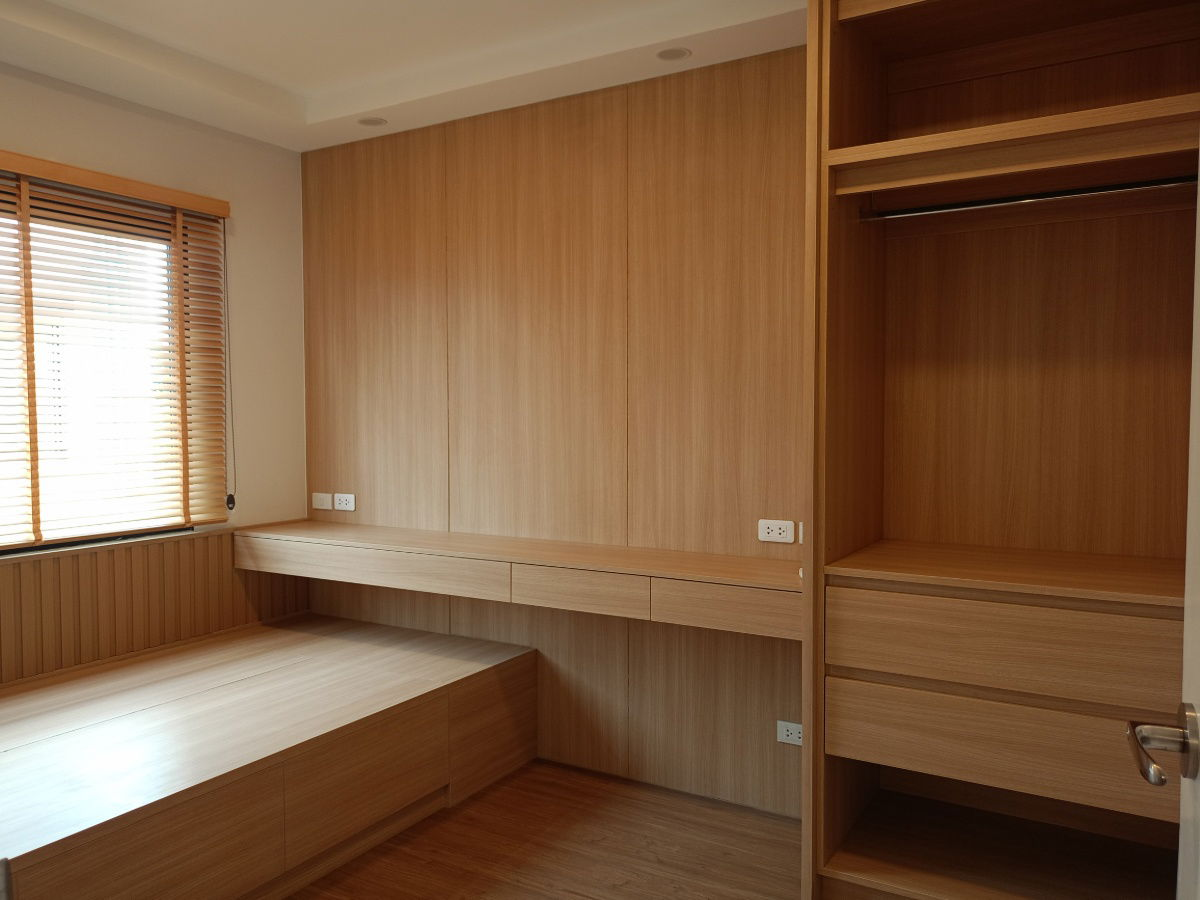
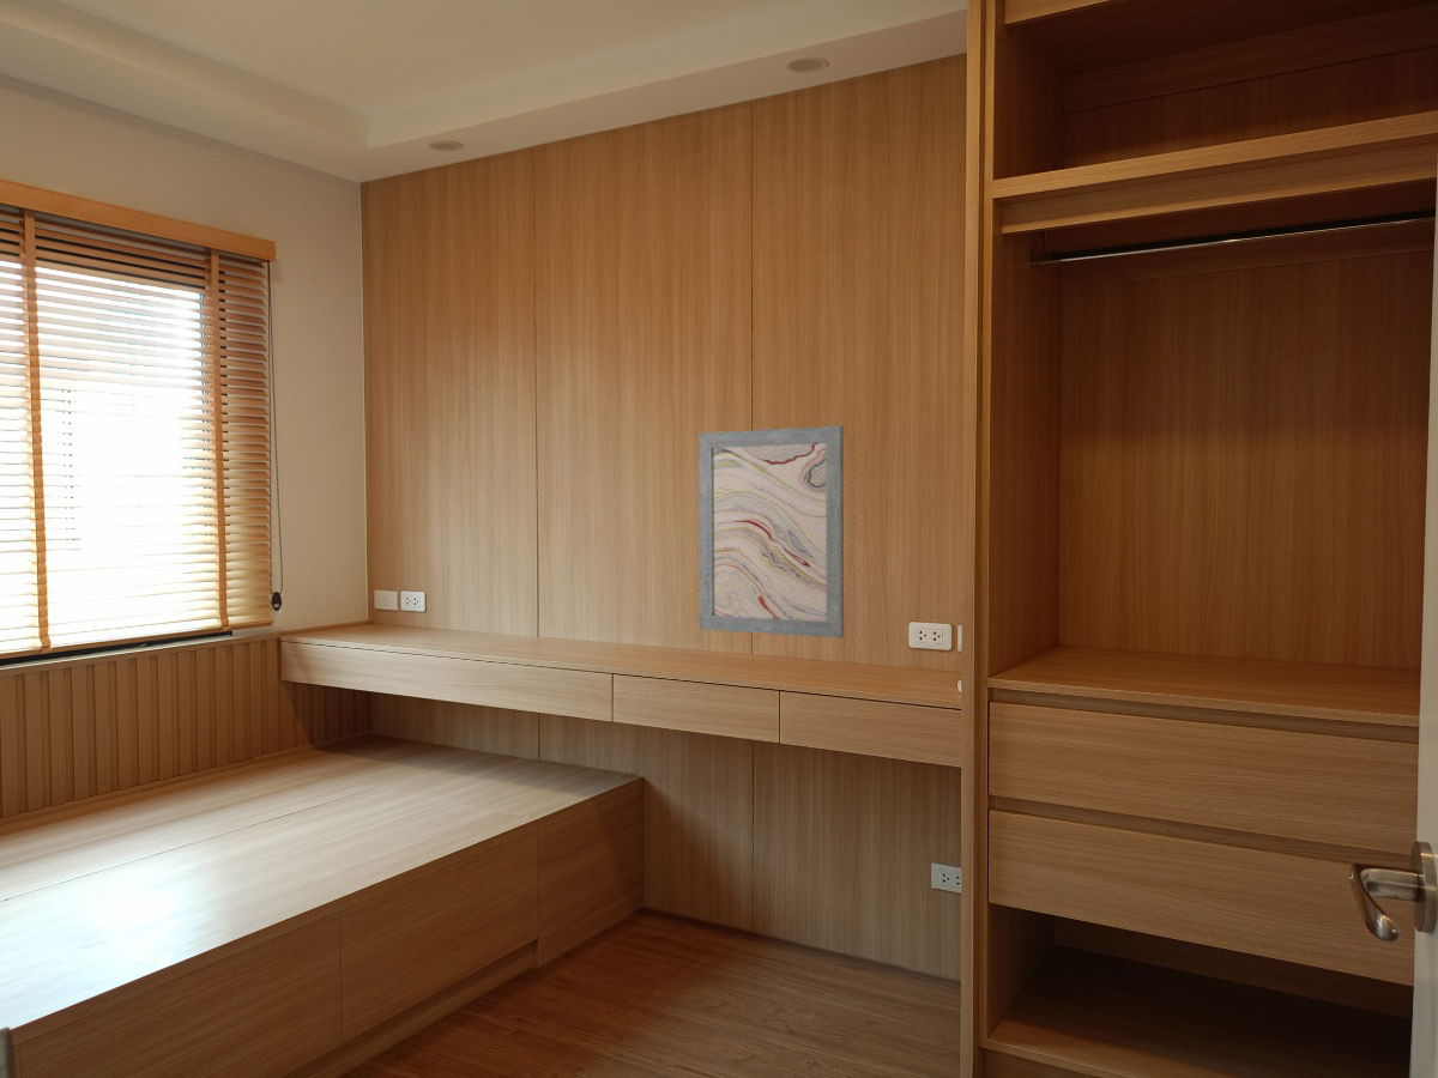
+ wall art (768, 531)
